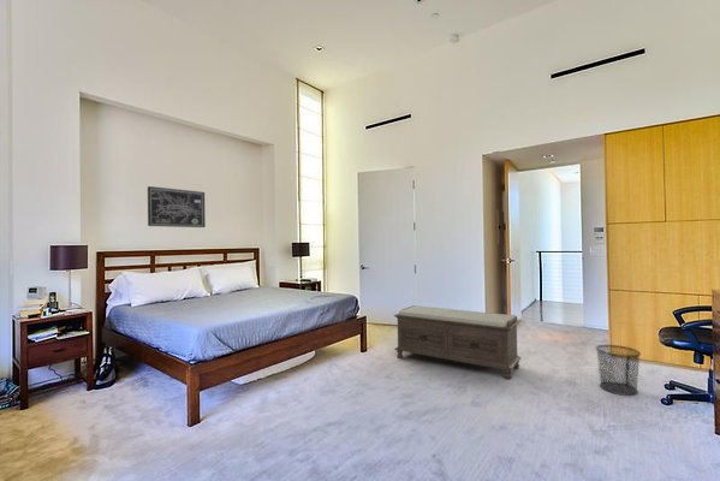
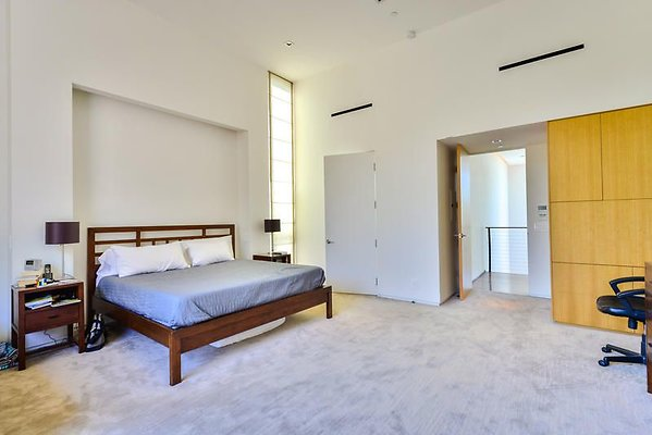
- waste bin (618, 369)
- wall art (178, 208)
- bench (454, 337)
